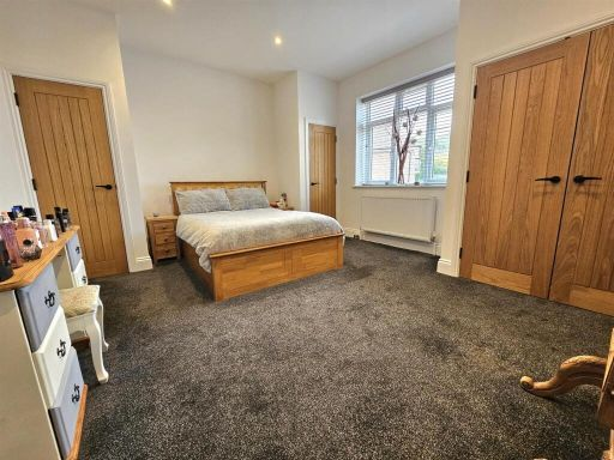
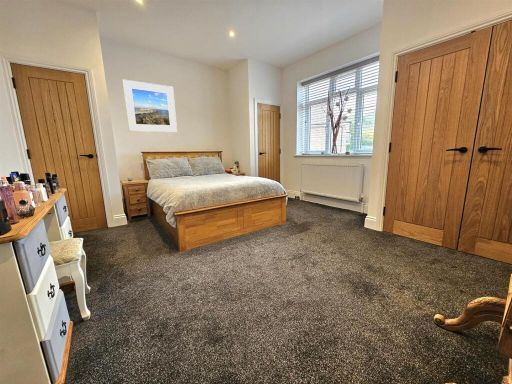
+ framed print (151, 108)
